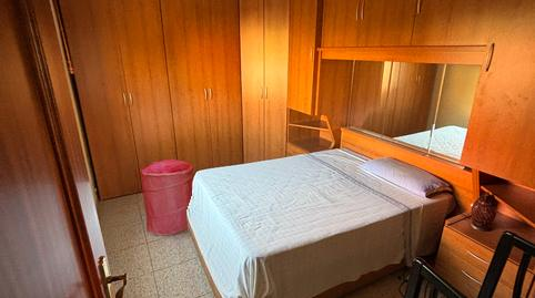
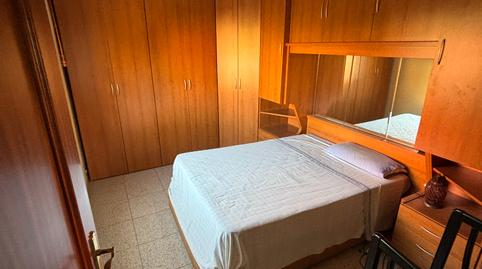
- laundry hamper (169, 194)
